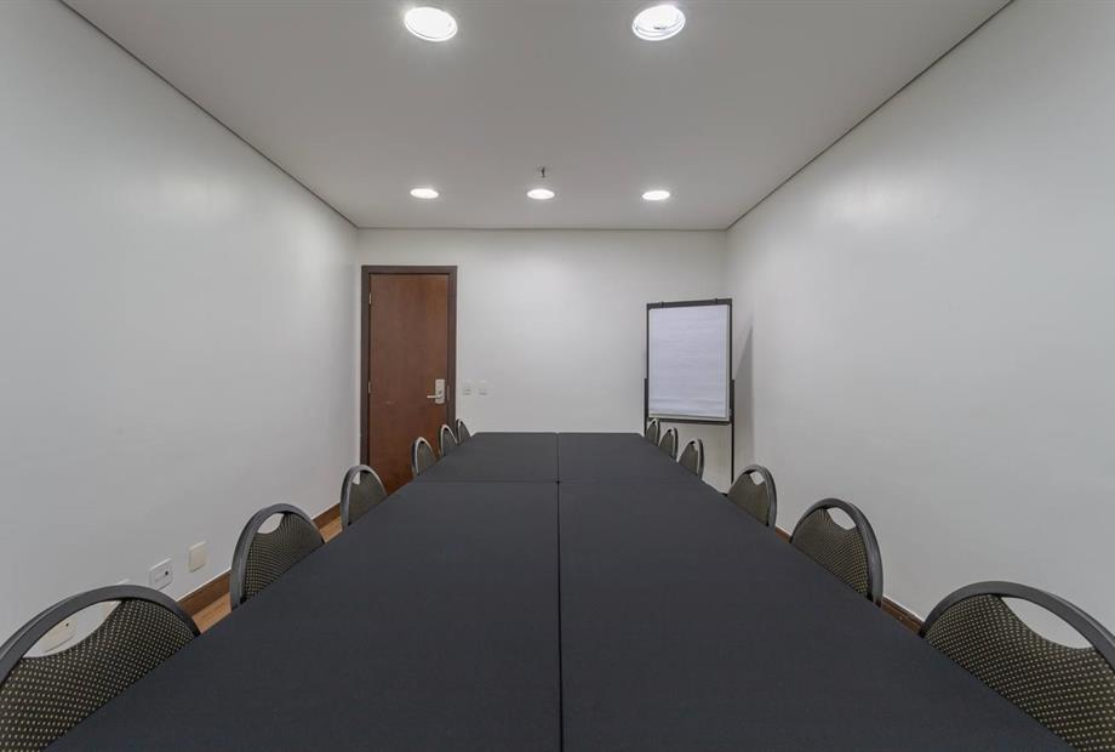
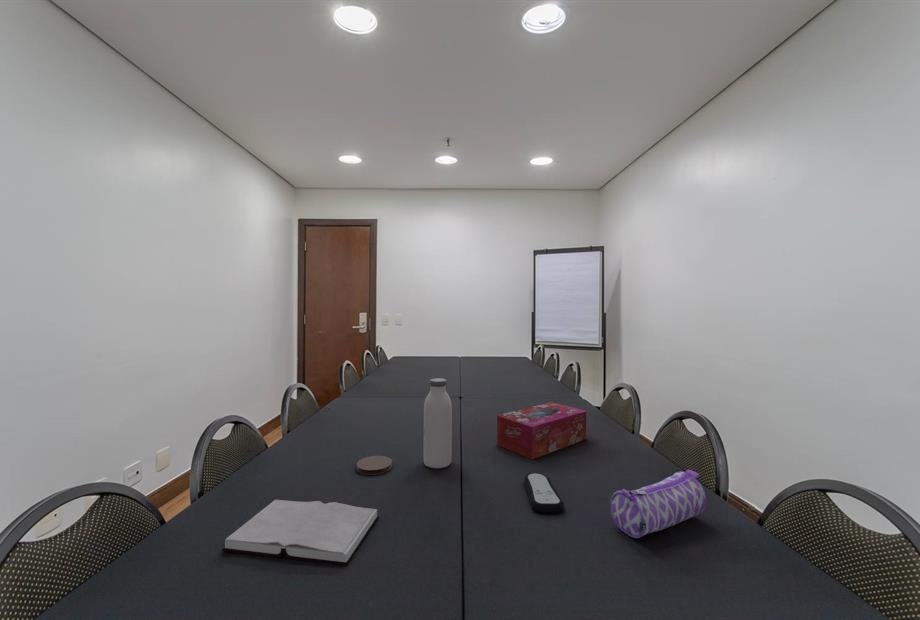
+ water bottle (437, 421)
+ hardback book (306, 526)
+ remote control (541, 490)
+ tissue box (542, 427)
+ coaster (374, 464)
+ pencil case (657, 501)
